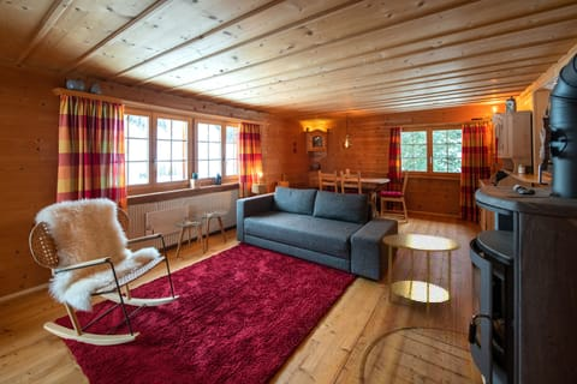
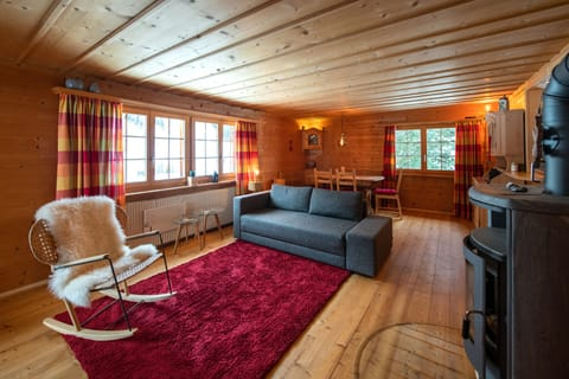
- side table (412, 271)
